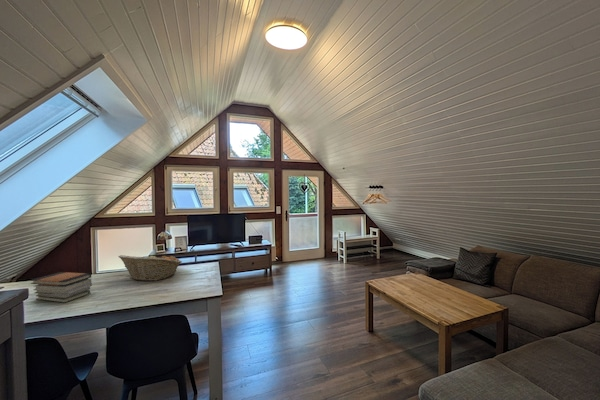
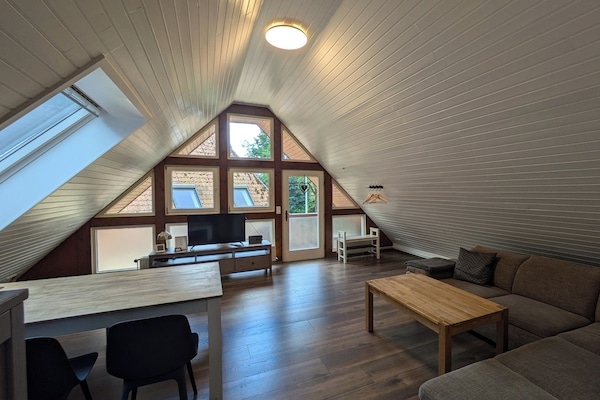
- fruit basket (151, 263)
- book stack (63, 286)
